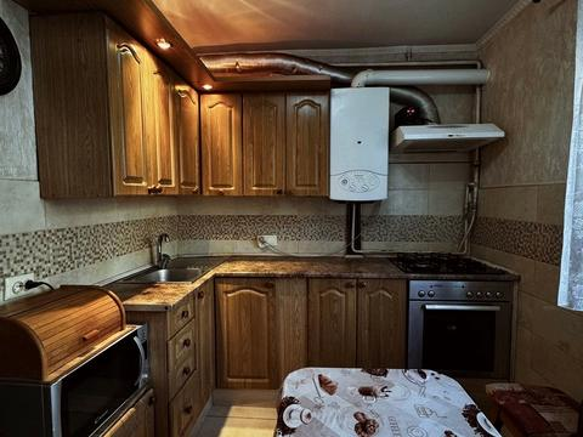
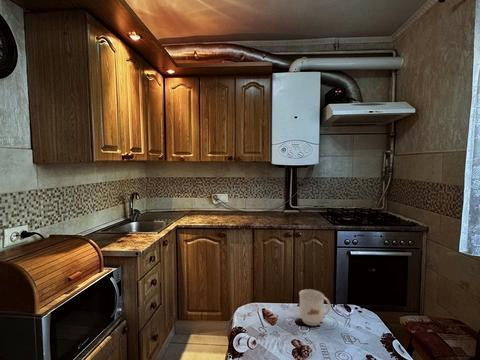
+ mug (314, 308)
